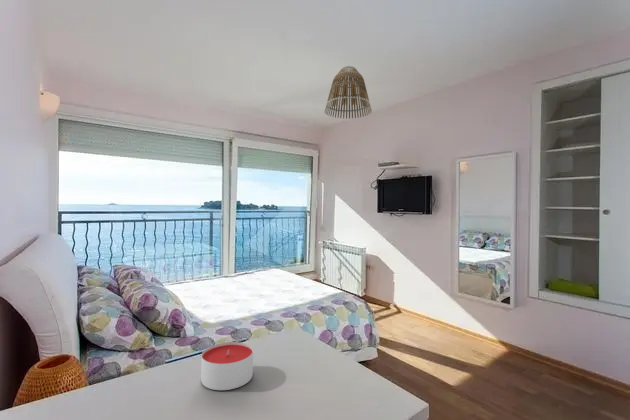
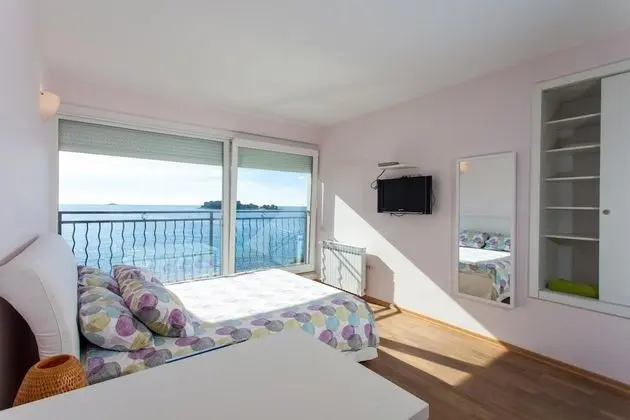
- lamp shade (347, 90)
- candle (227, 363)
